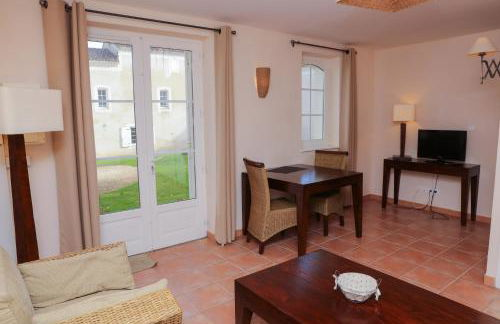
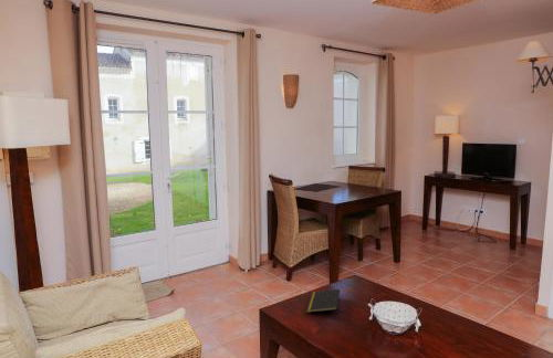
+ notepad (323, 299)
